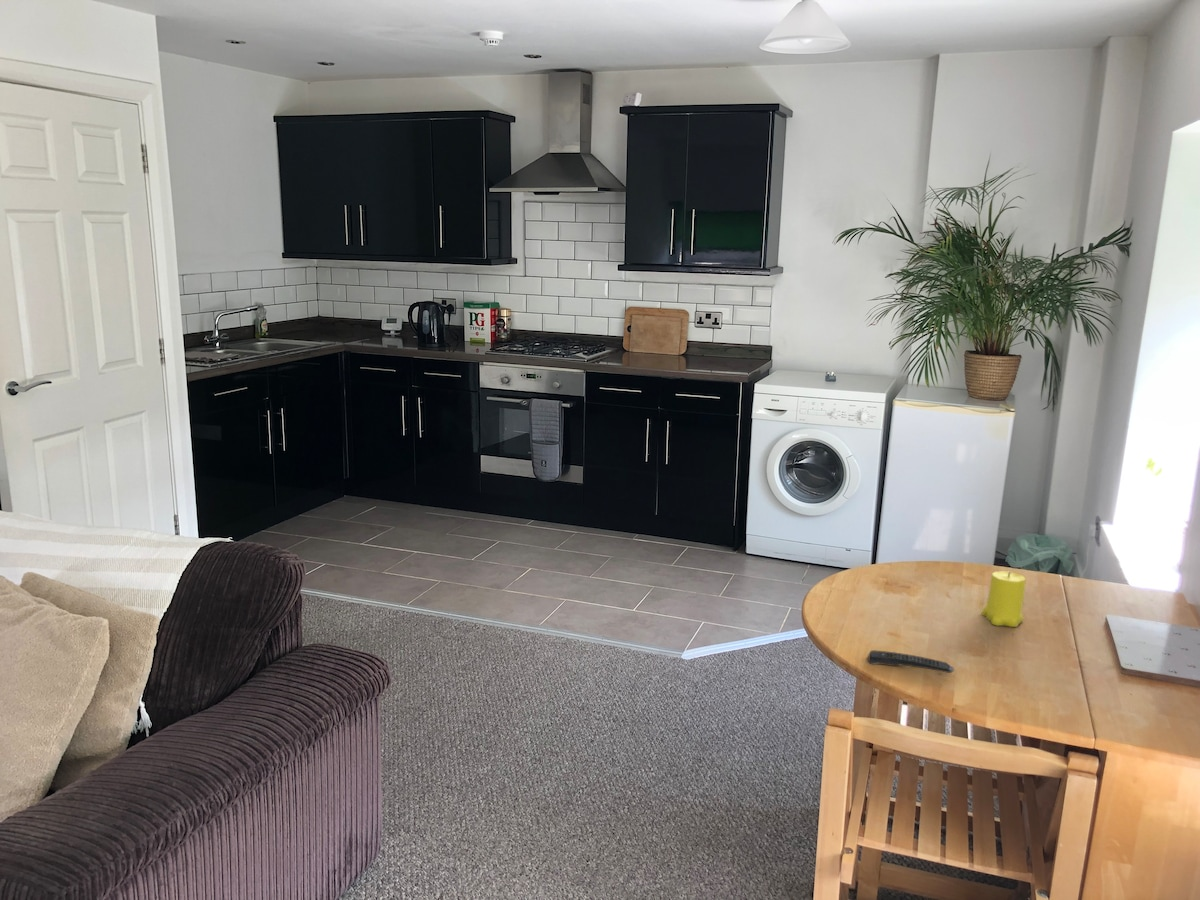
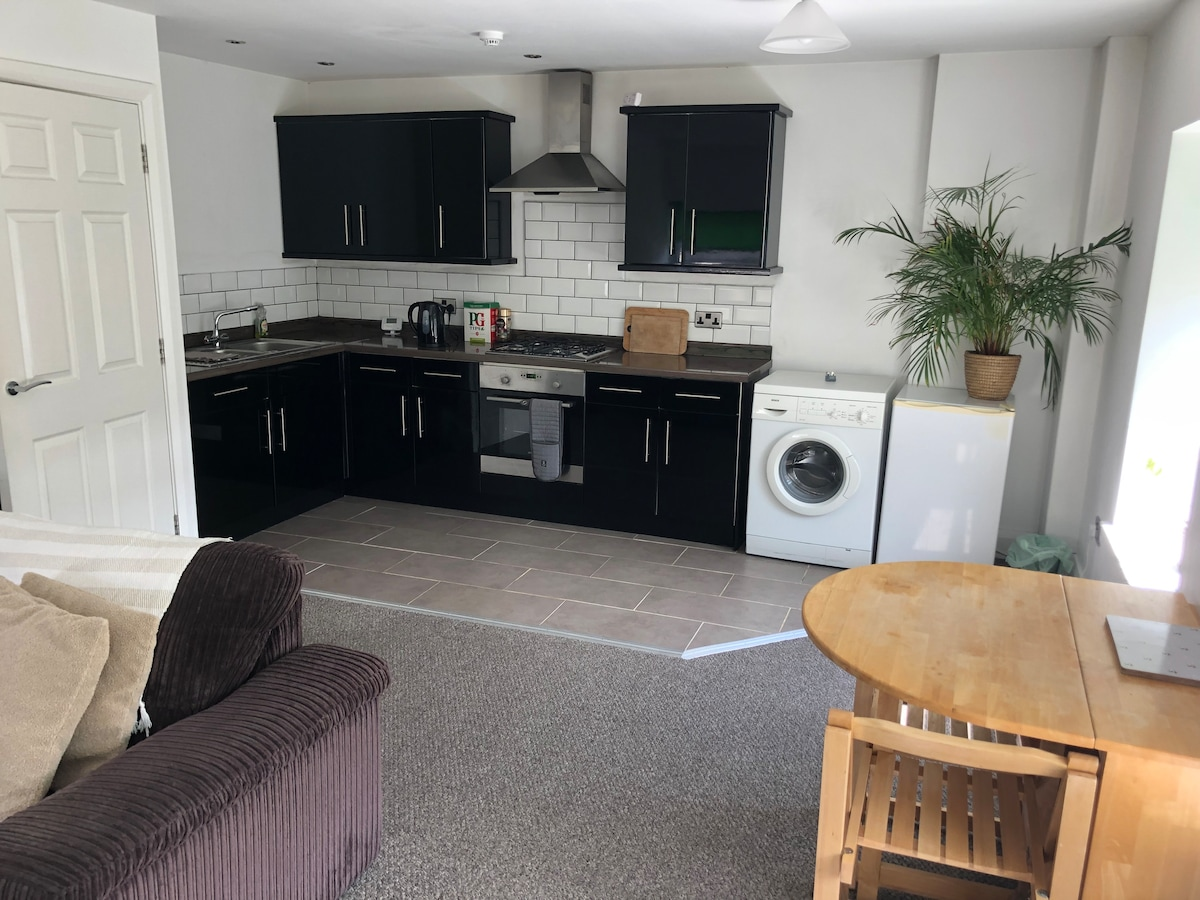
- remote control (910, 661)
- candle (1007, 595)
